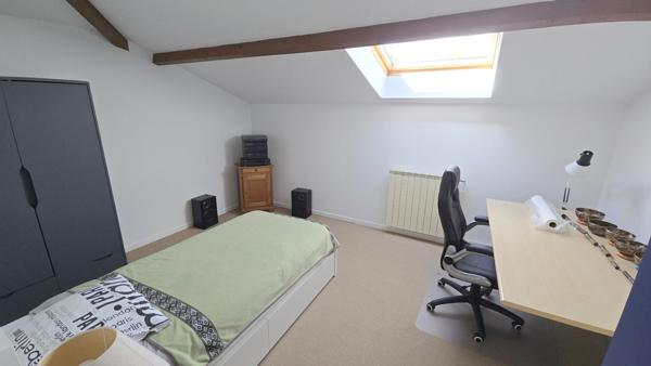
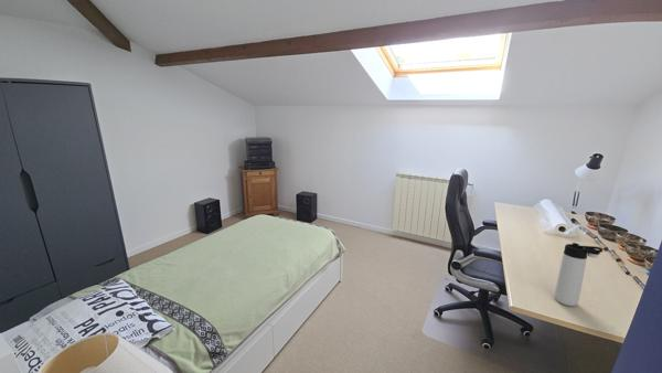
+ thermos bottle (577, 275)
